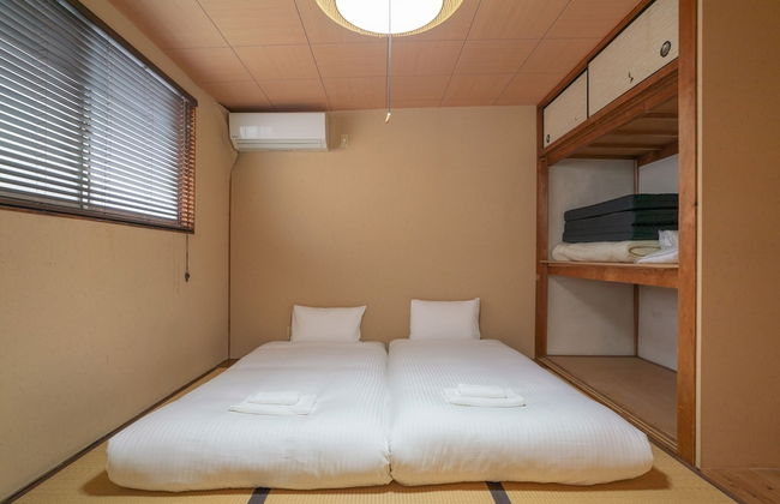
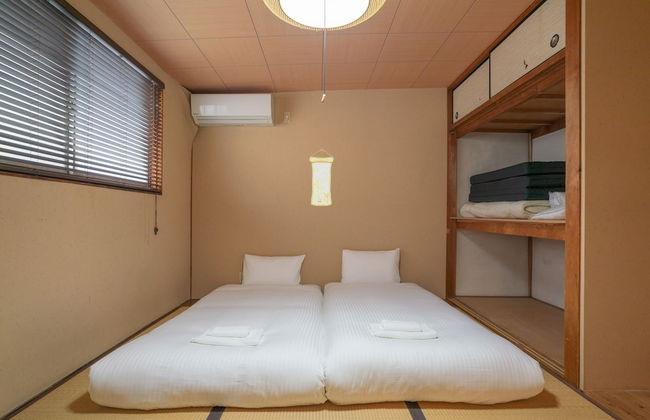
+ wall scroll (321, 176)
